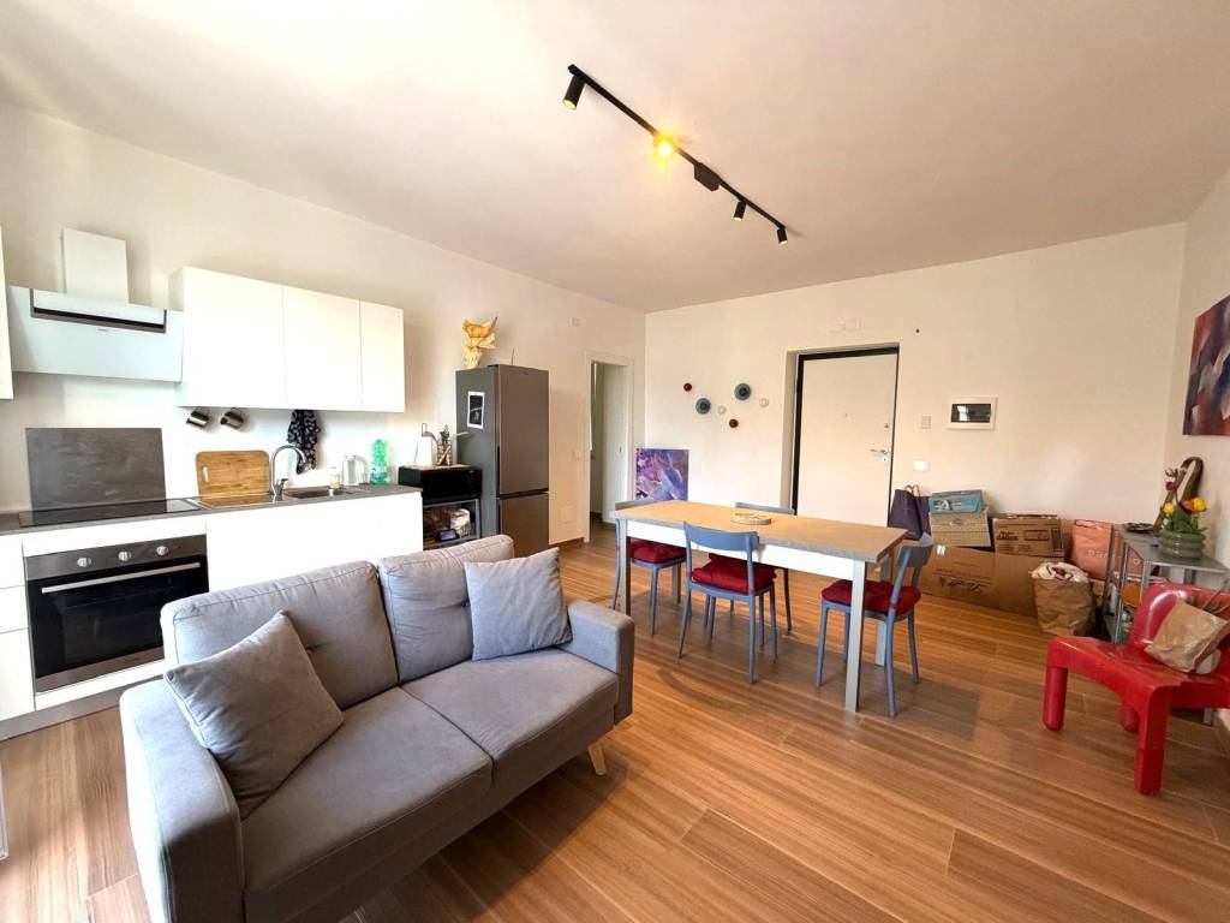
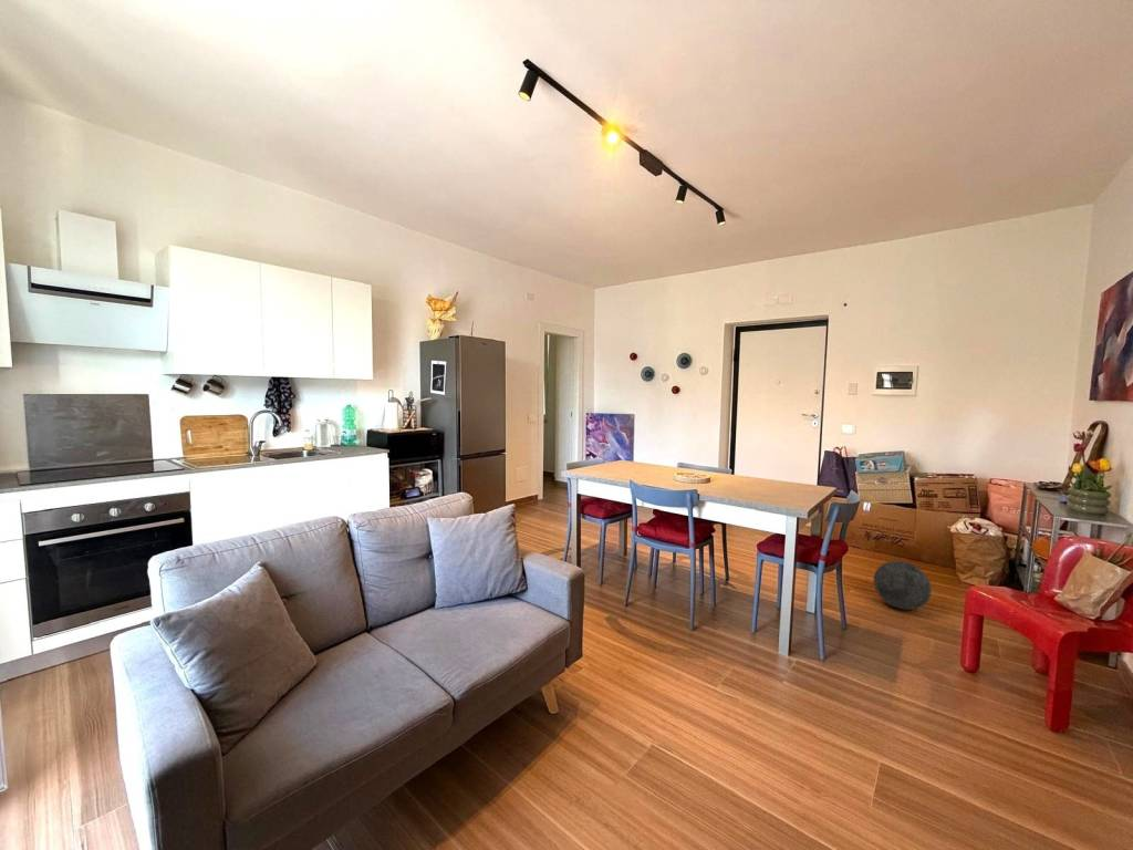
+ ball (901, 584)
